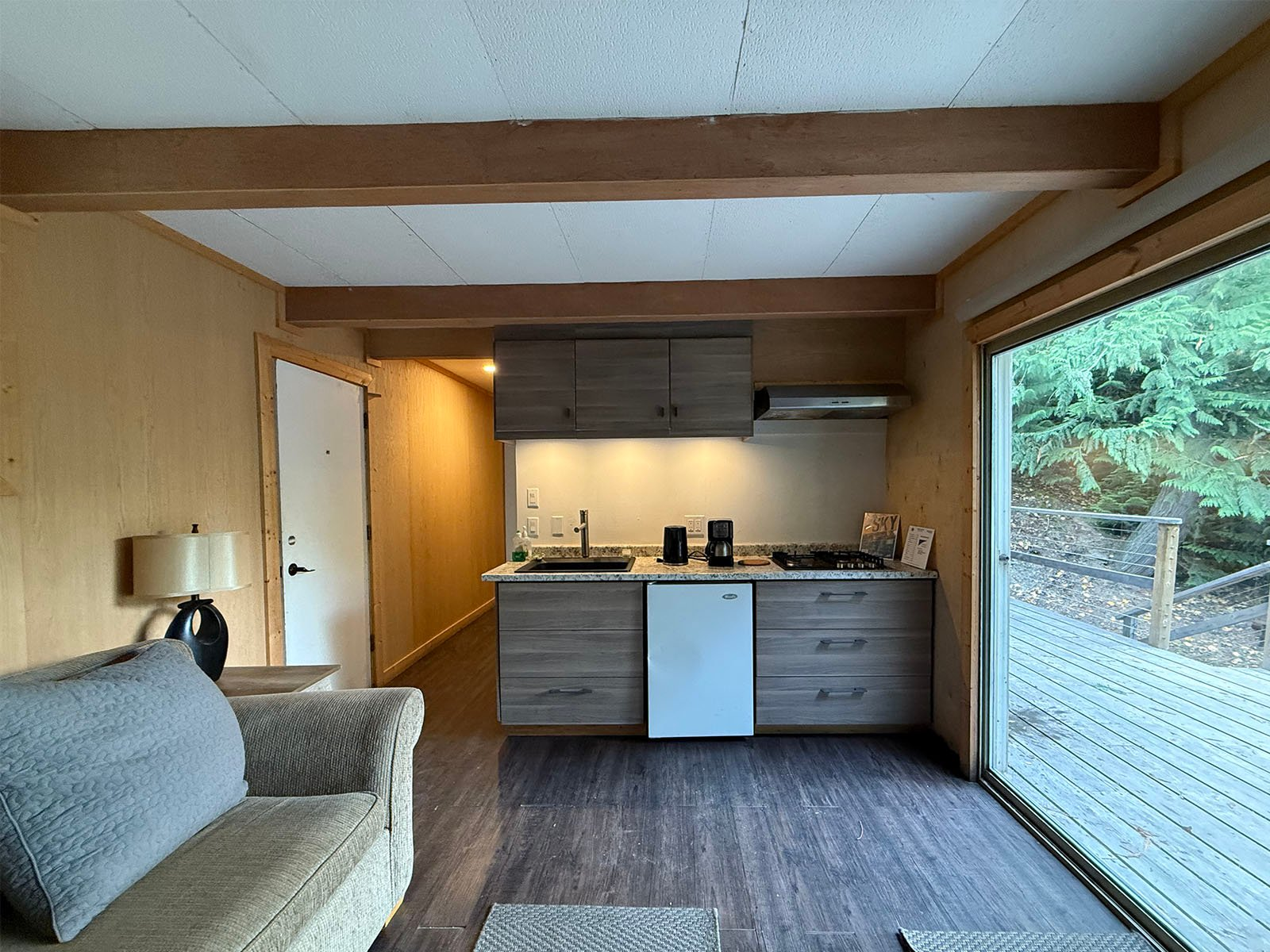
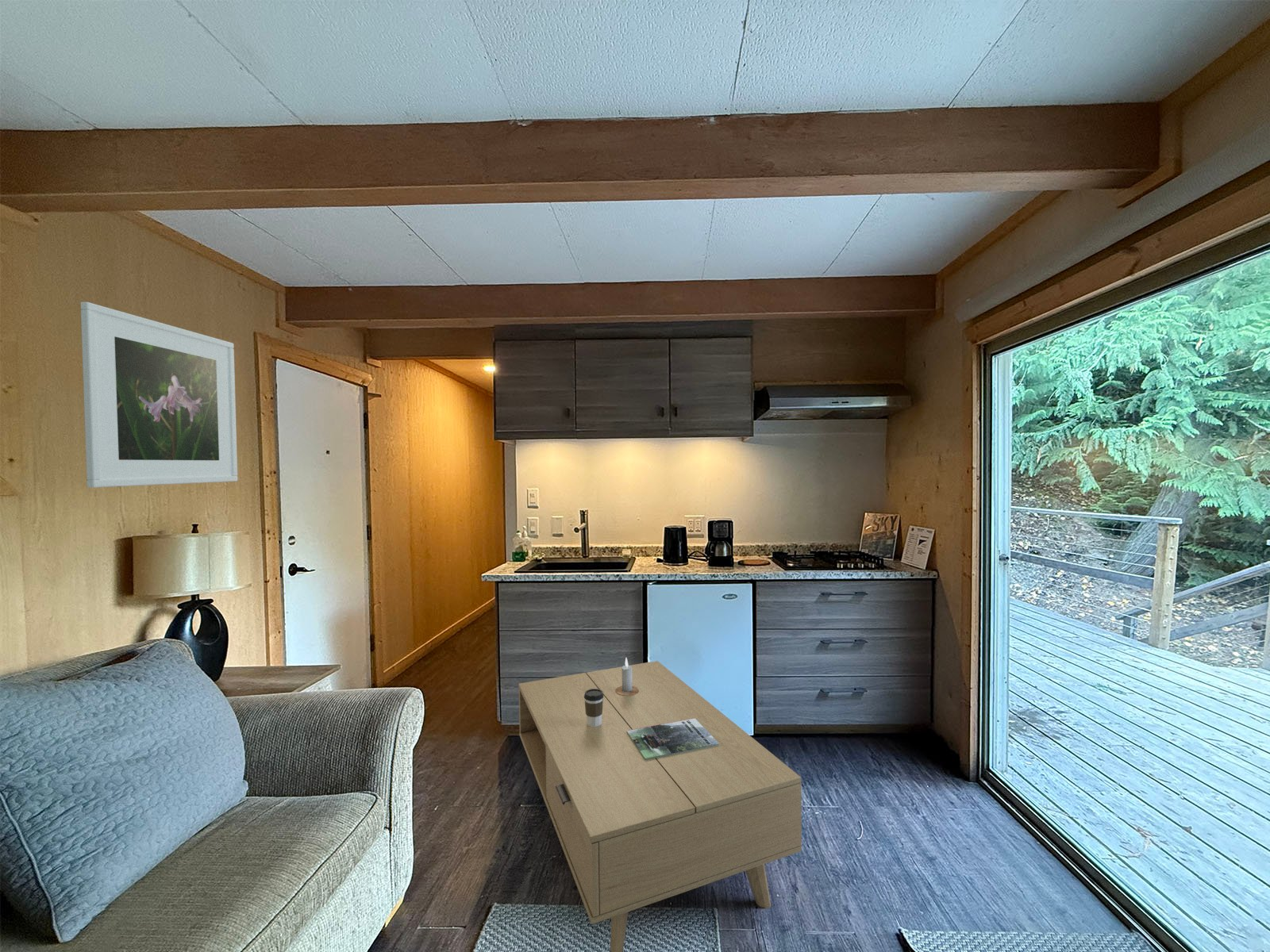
+ magazine (672, 737)
+ candle (626, 673)
+ coffee table (632, 780)
+ coffee cup (594, 707)
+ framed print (171, 405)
